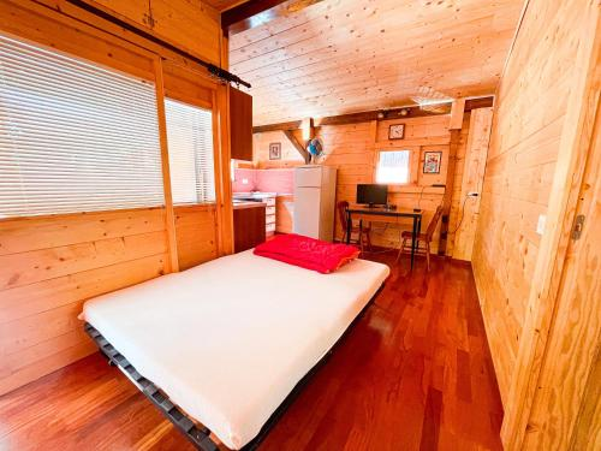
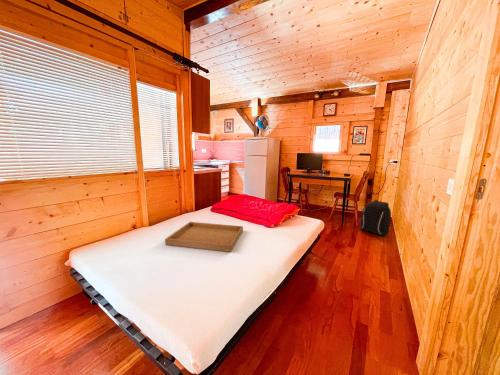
+ backpack (376, 216)
+ tray (207, 234)
